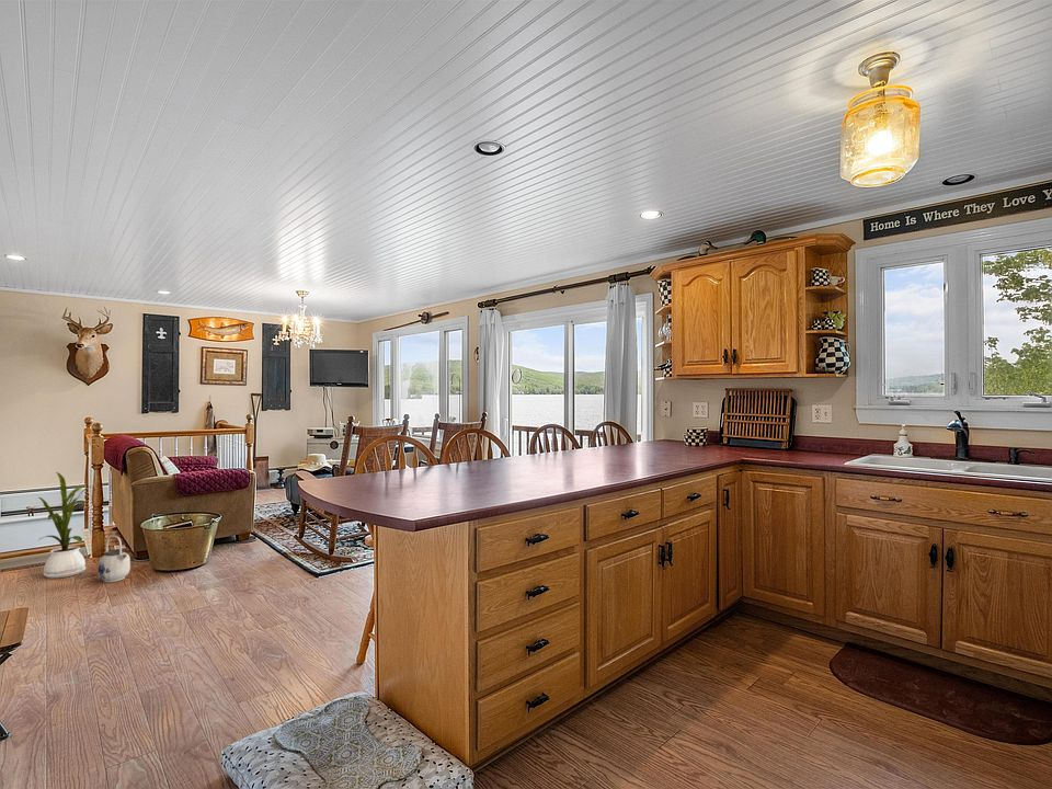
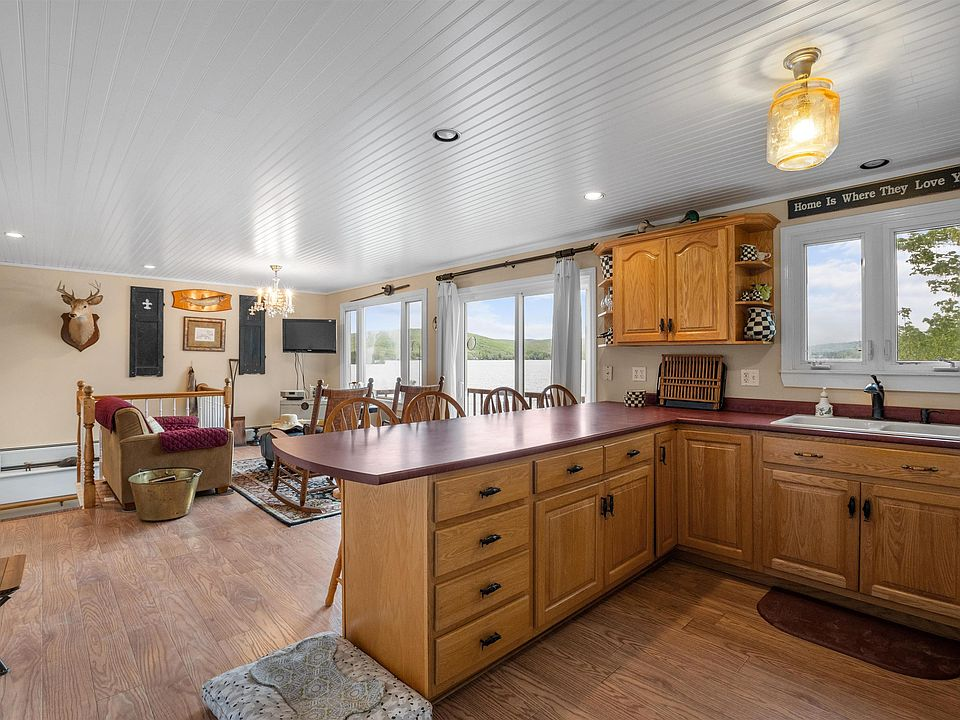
- house plant (65, 523)
- teapot (115, 558)
